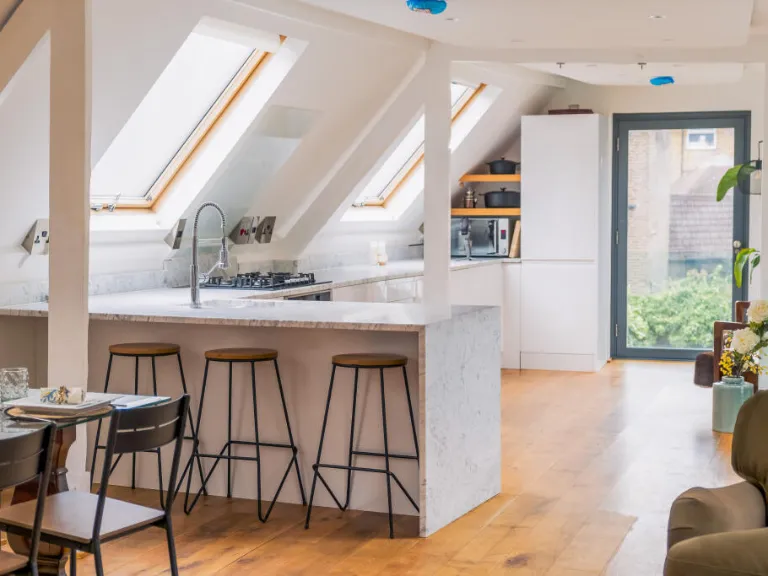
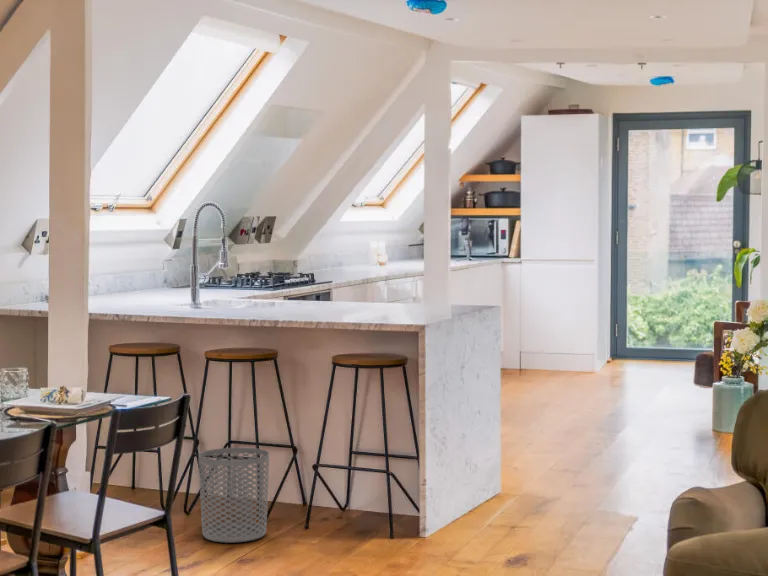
+ waste bin (233, 494)
